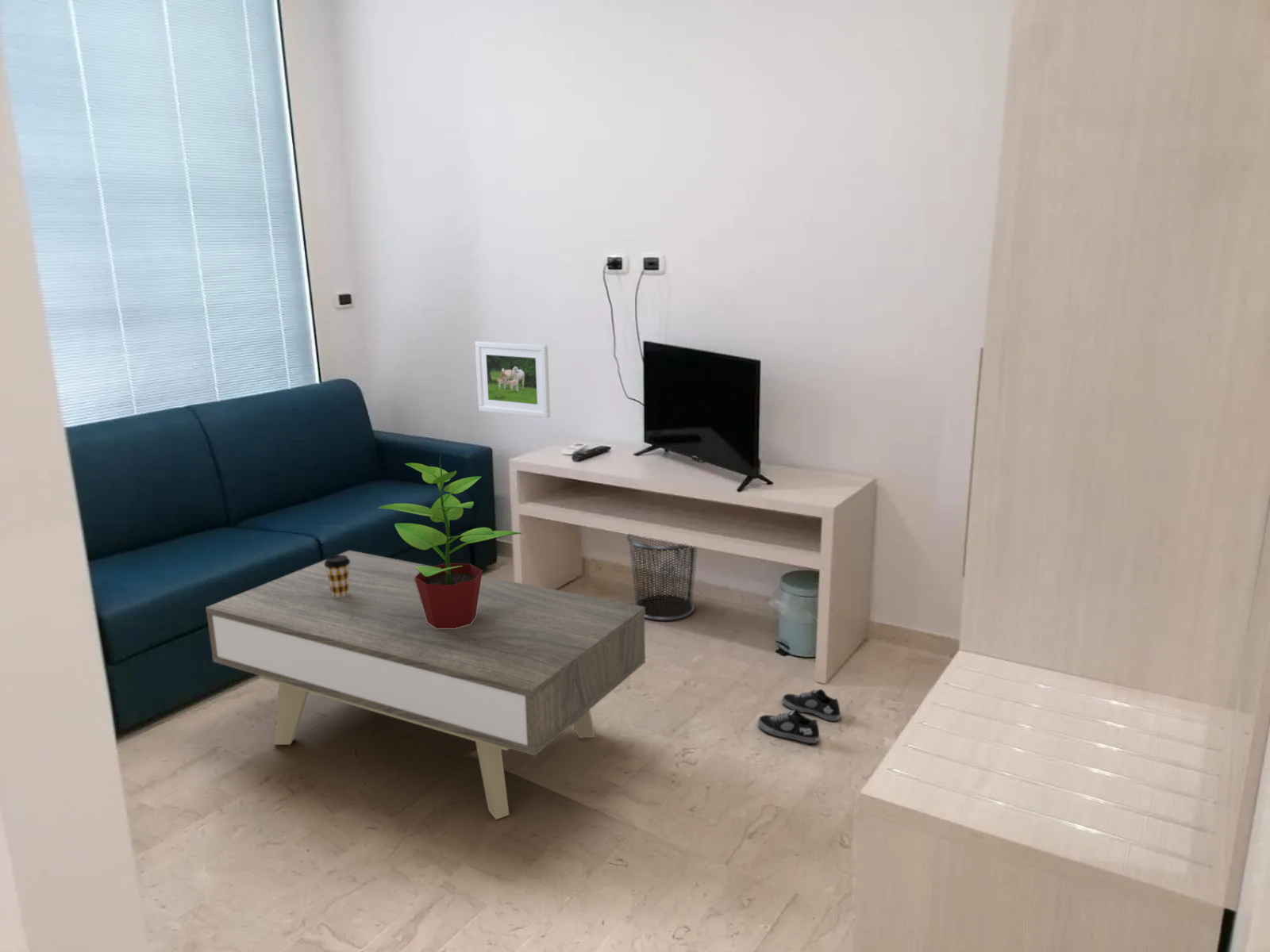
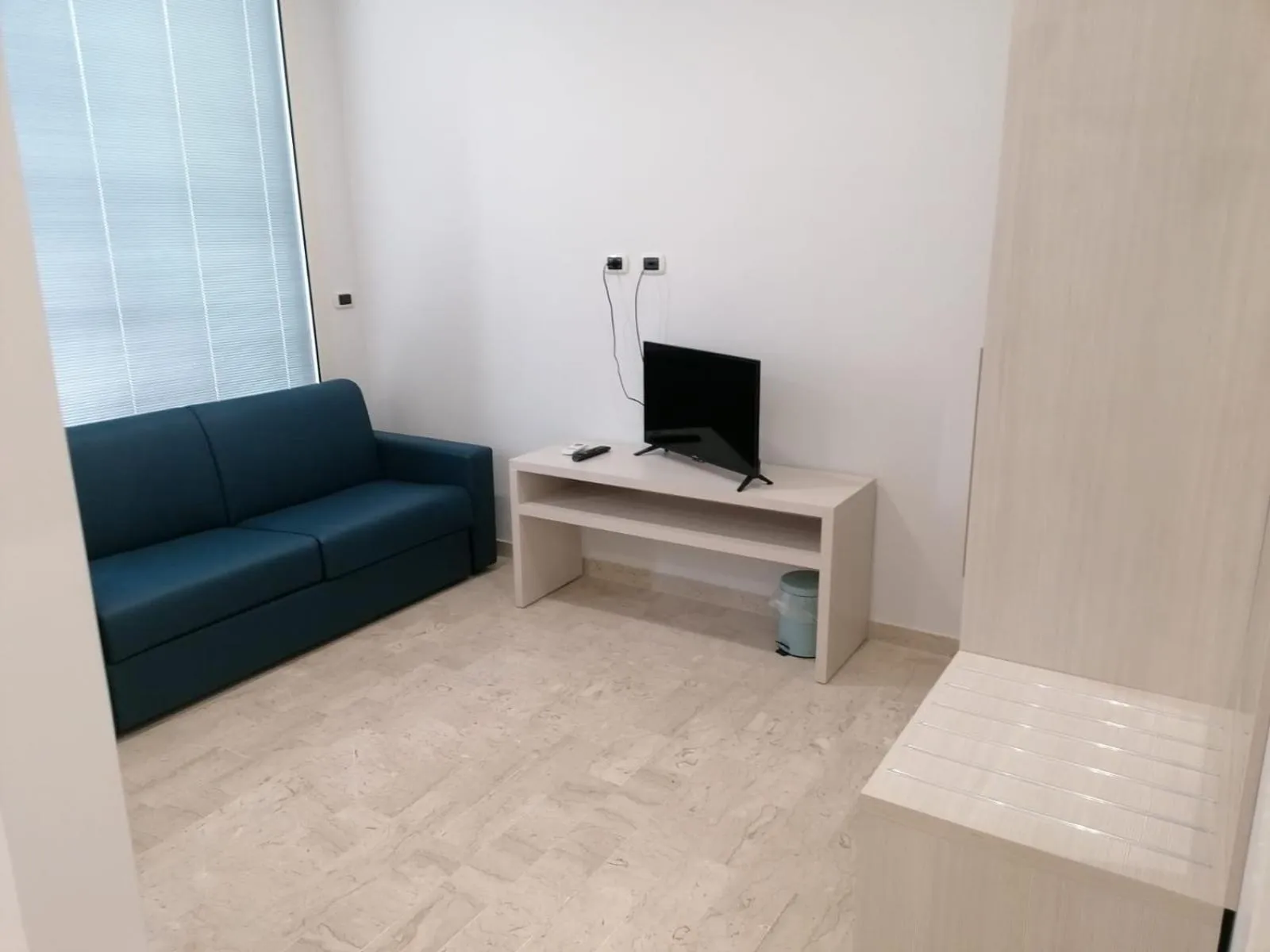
- coffee table (432, 672)
- shoe (800, 709)
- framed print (512, 378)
- trash can (664, 572)
- potted plant (442, 536)
- coffee cup (338, 576)
